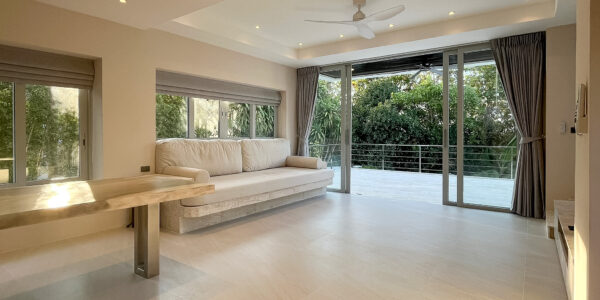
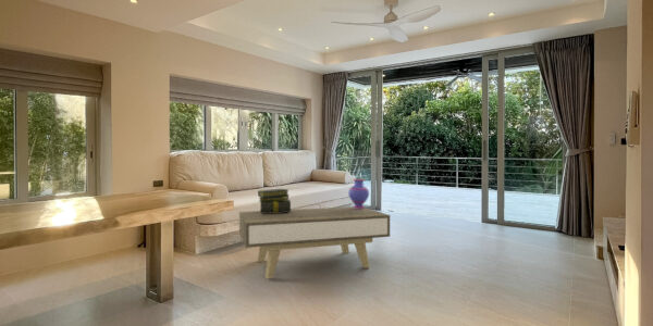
+ coffee table (311, 238)
+ stack of books (273, 200)
+ vase (358, 193)
